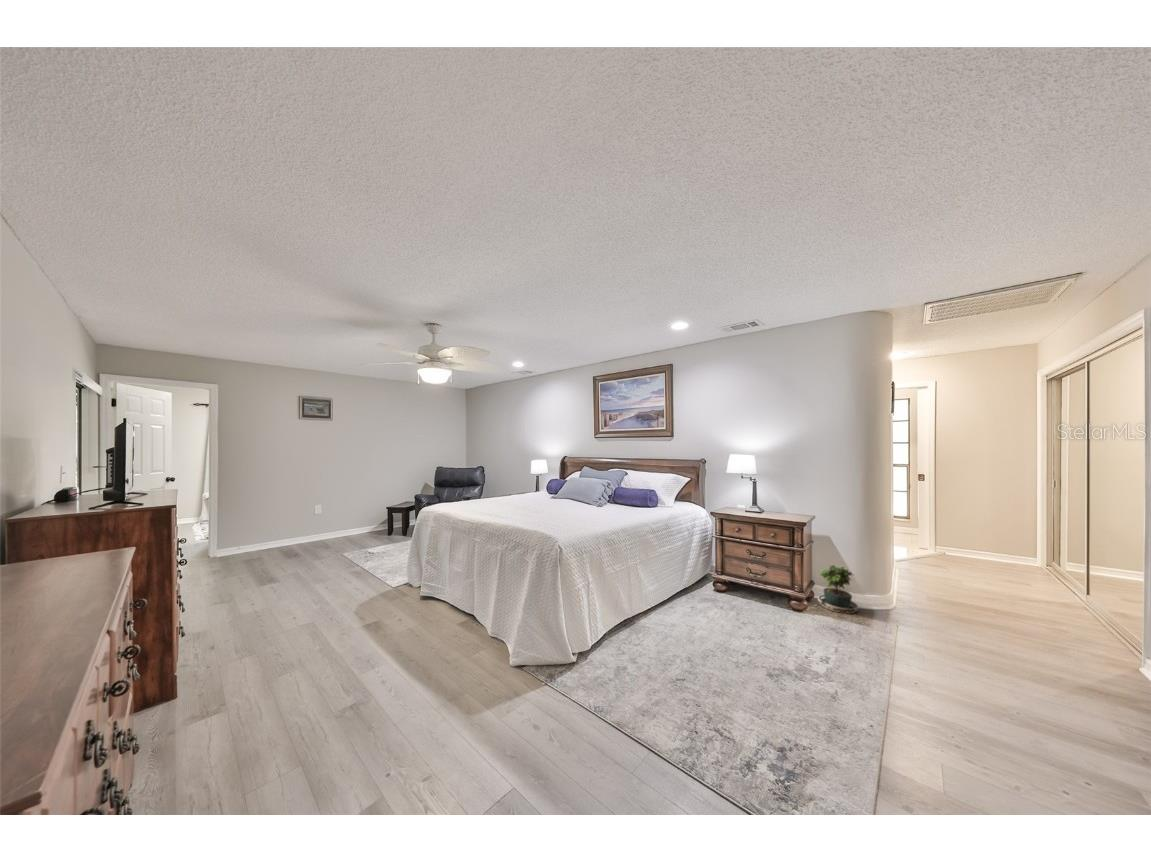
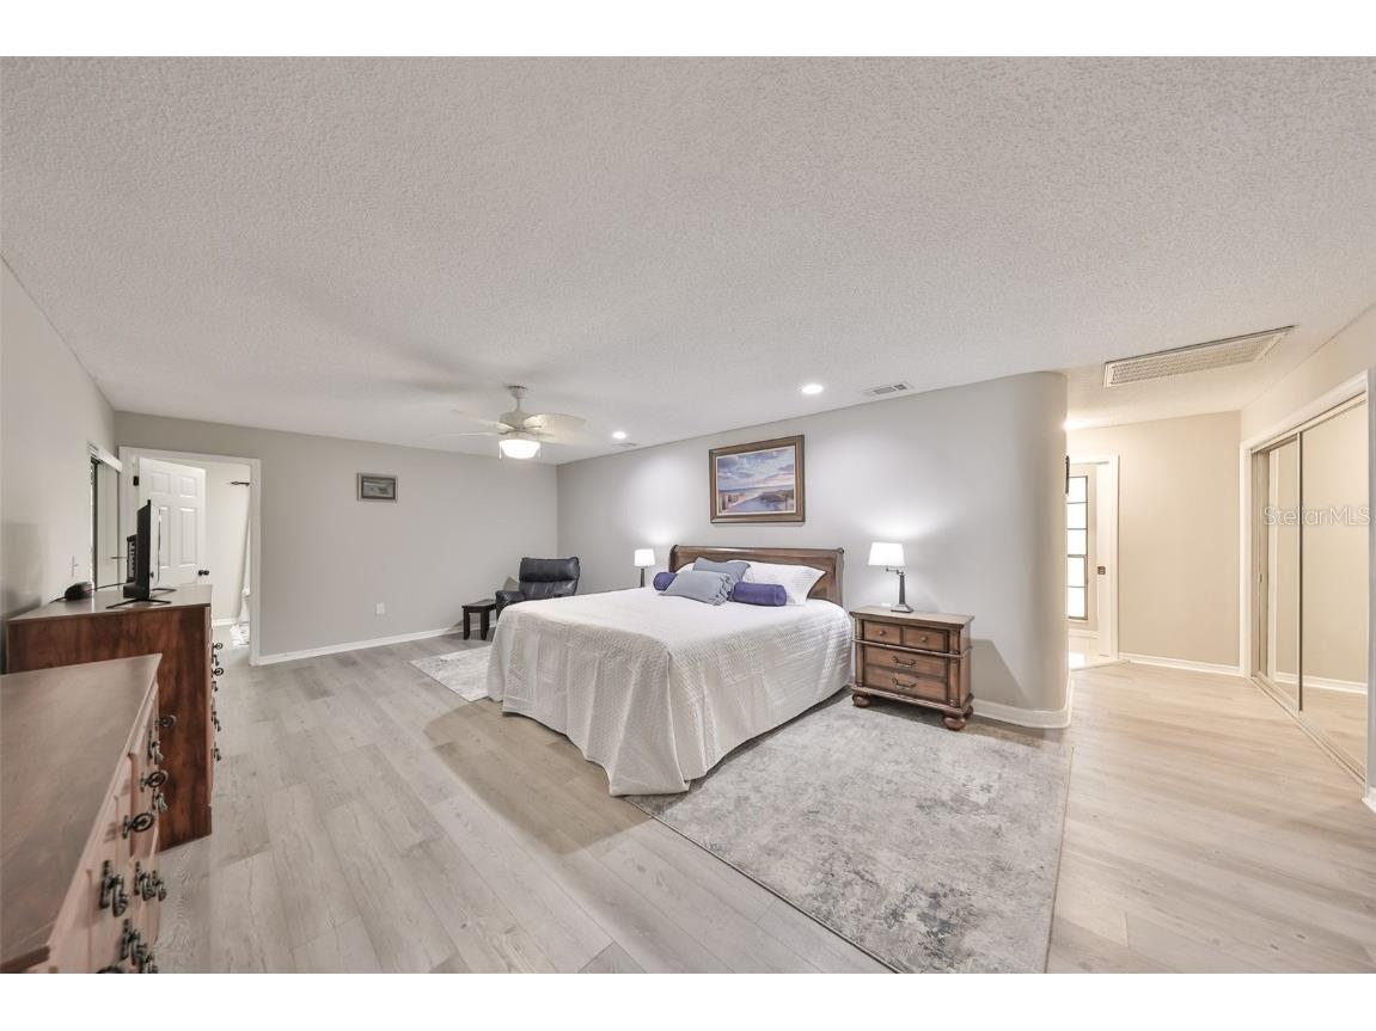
- potted plant (835, 585)
